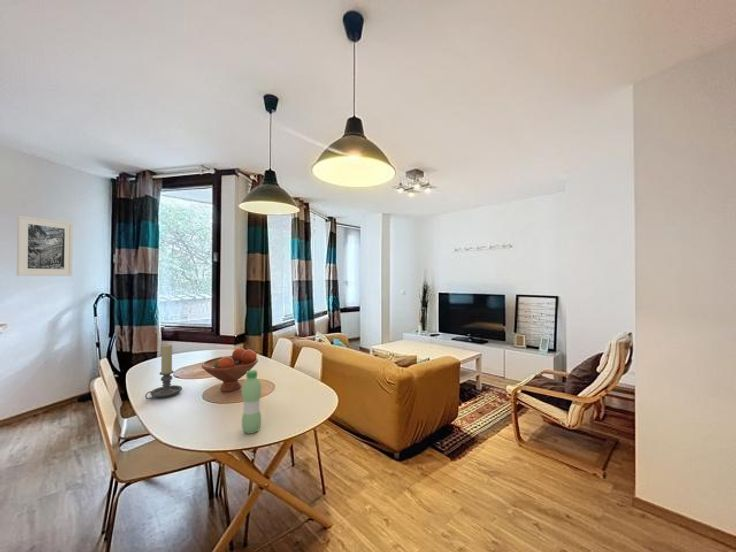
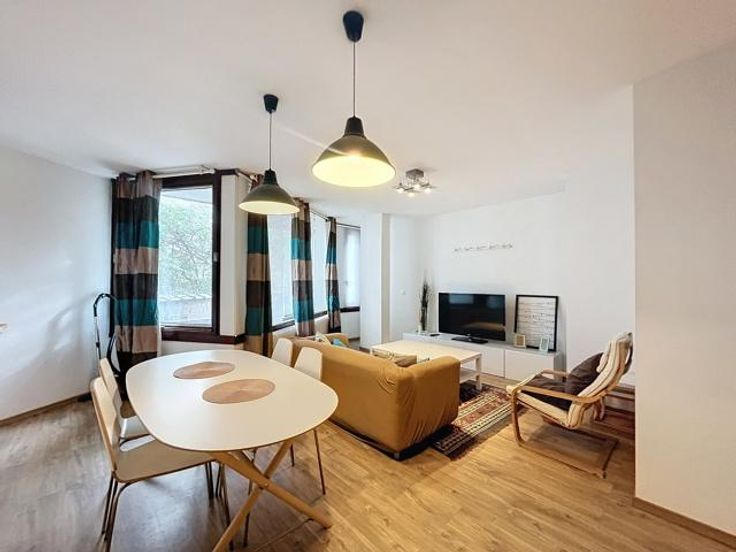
- candle holder (163, 369)
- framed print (46, 247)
- water bottle (251, 401)
- fruit bowl (230, 369)
